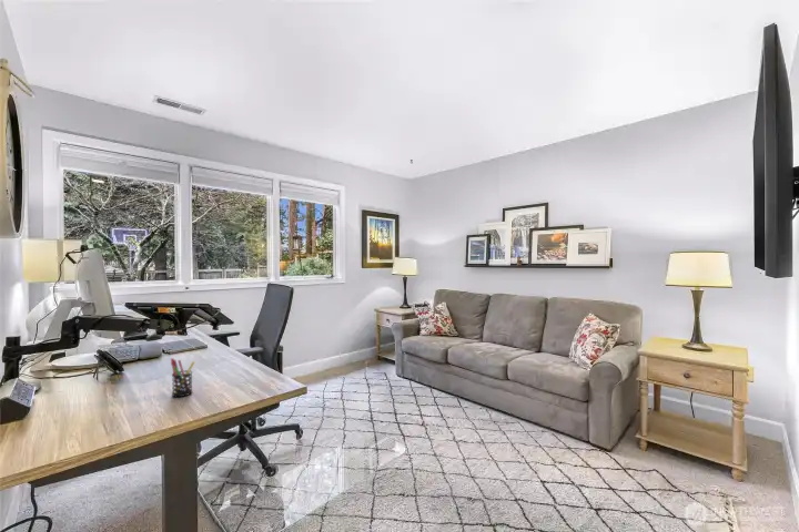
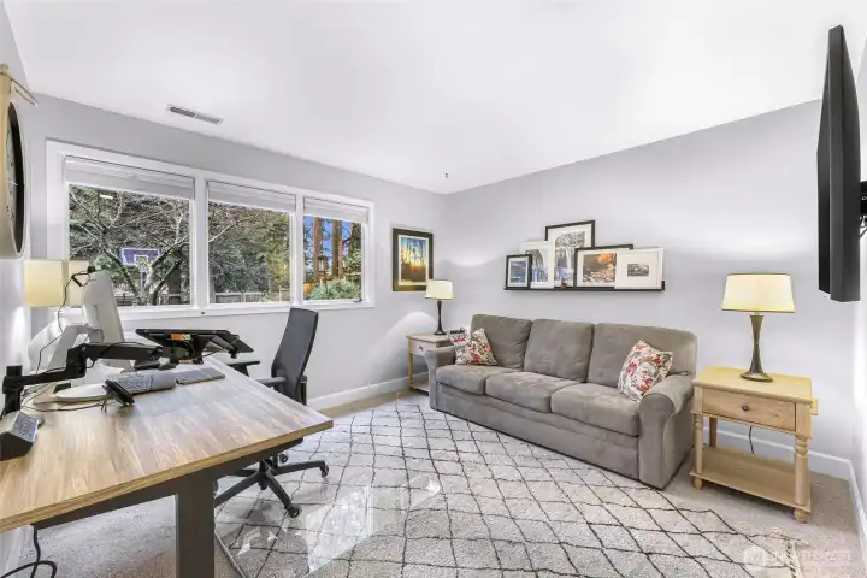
- pen holder (180, 376)
